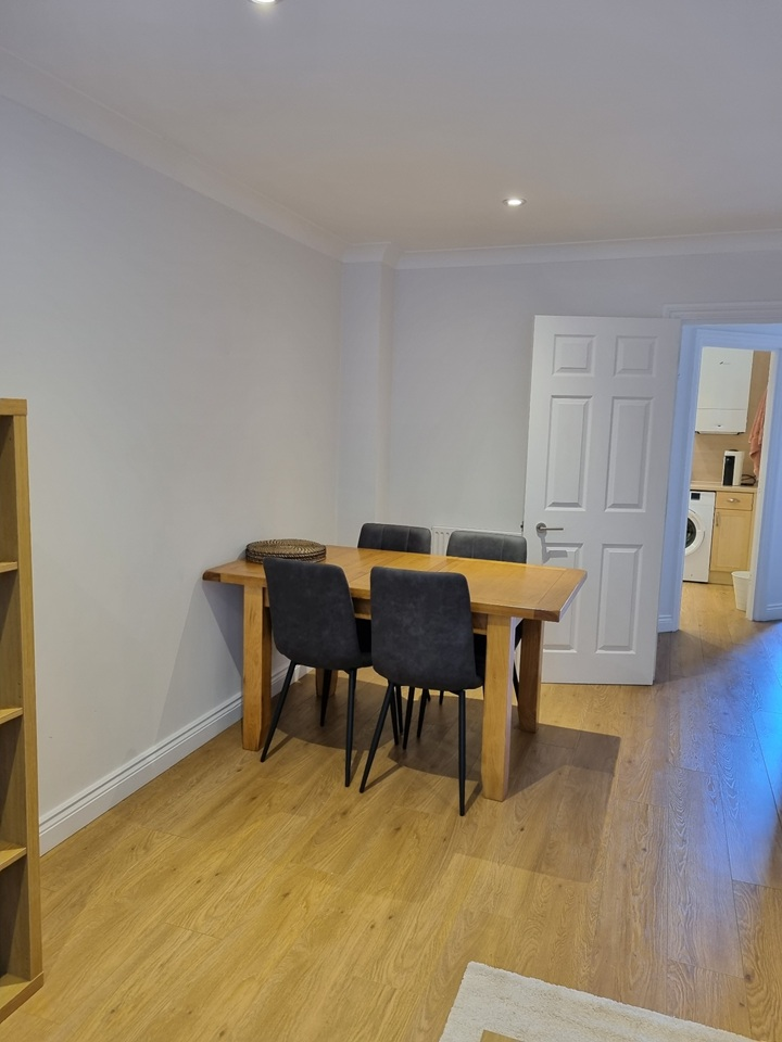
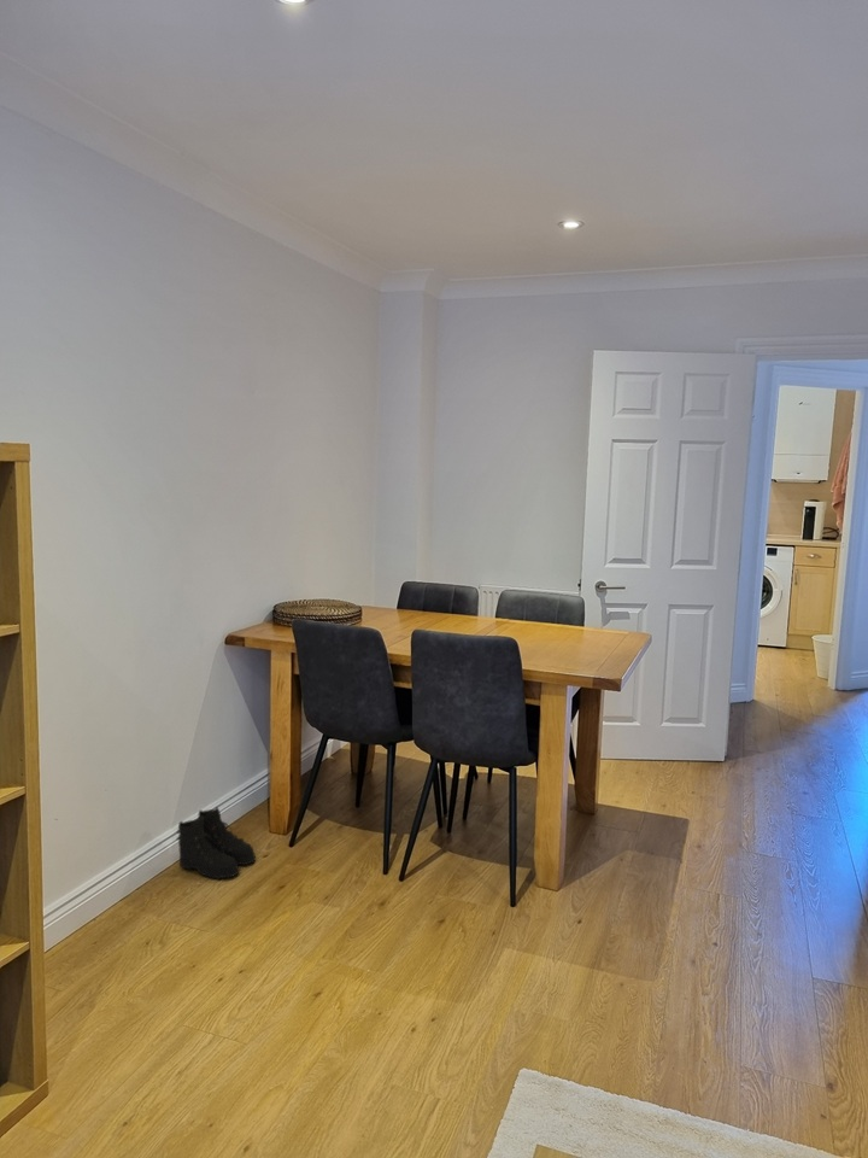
+ boots (216, 838)
